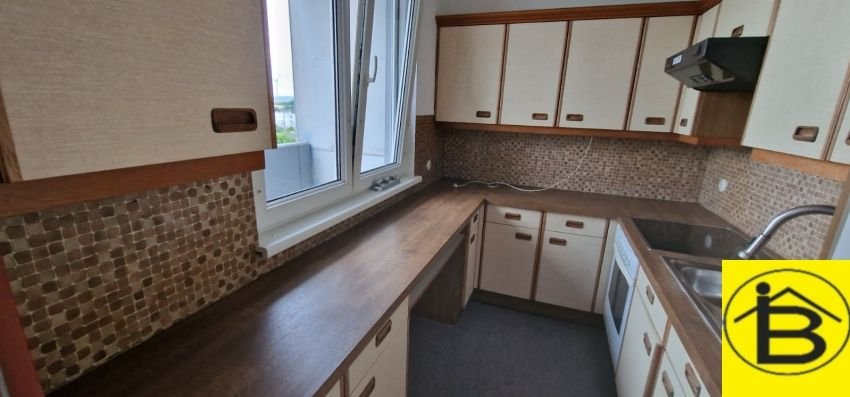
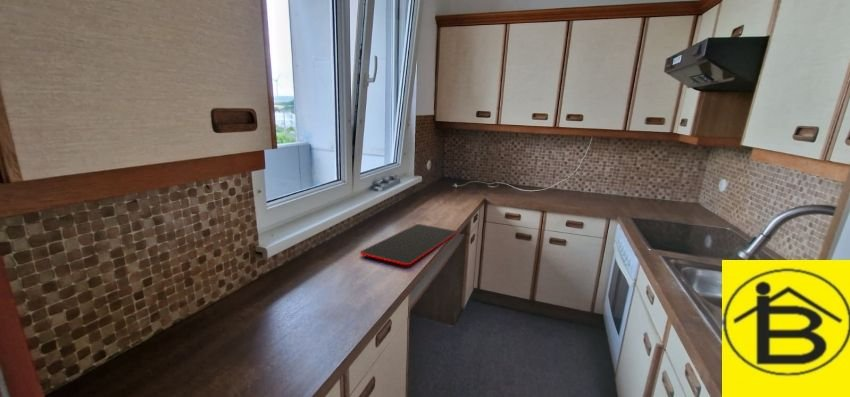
+ cutting board (413, 241)
